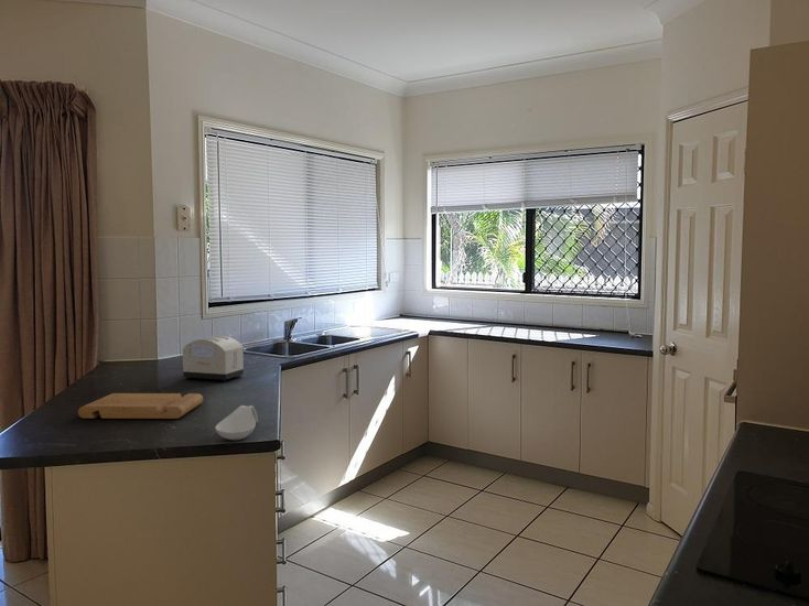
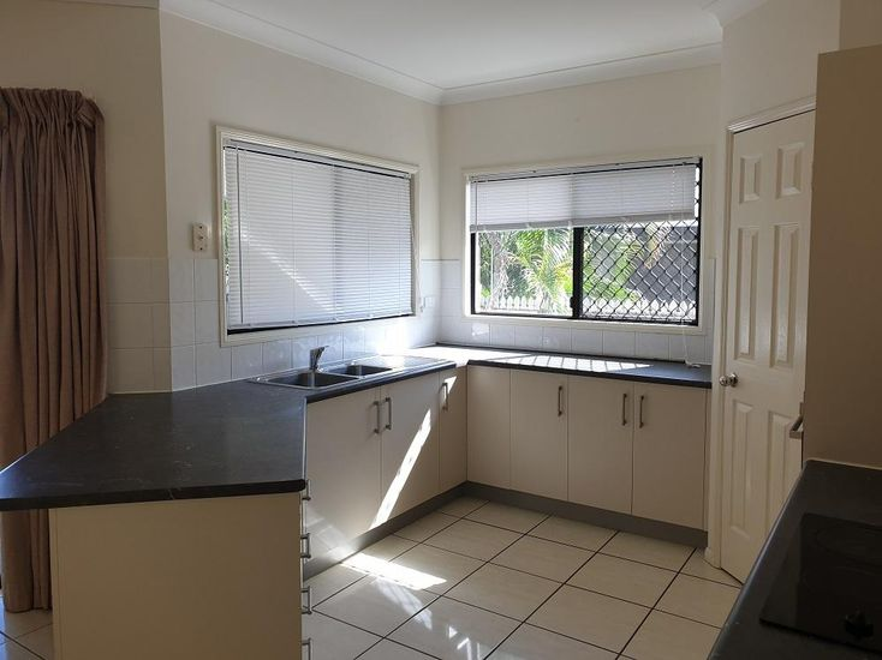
- toaster (219, 355)
- spoon rest (240, 421)
- cutting board (143, 404)
